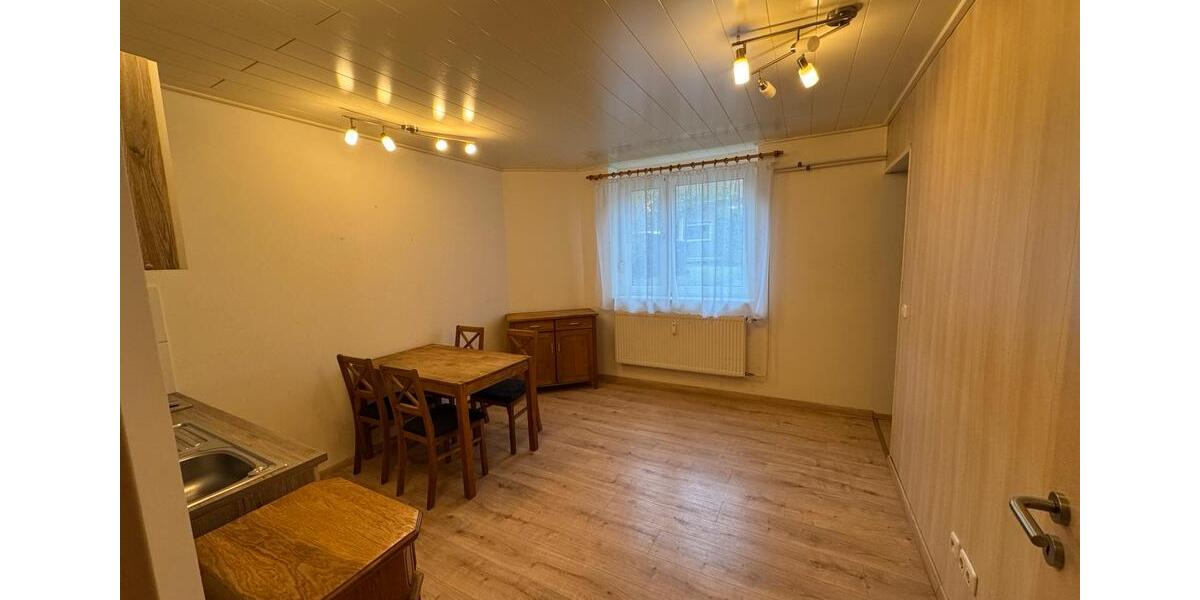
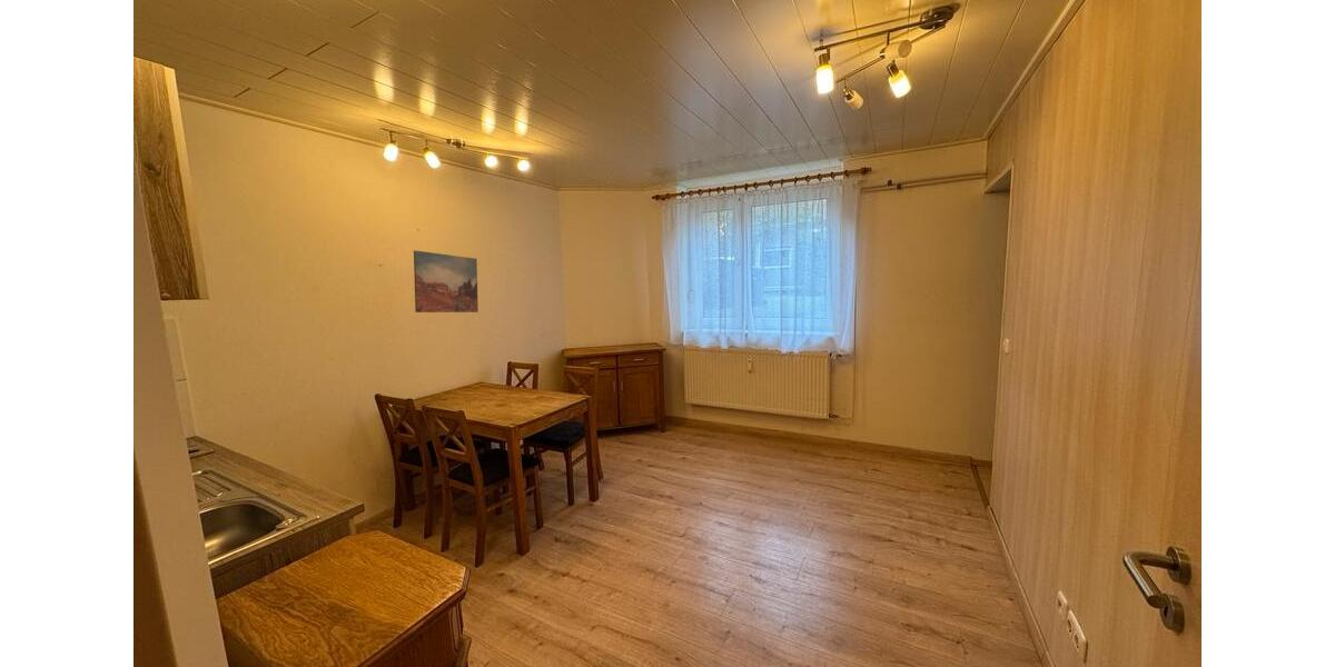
+ wall art (447, 283)
